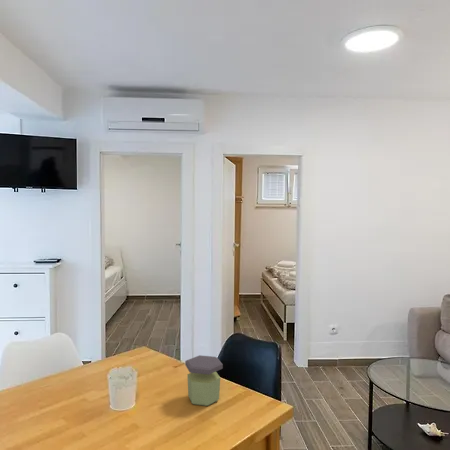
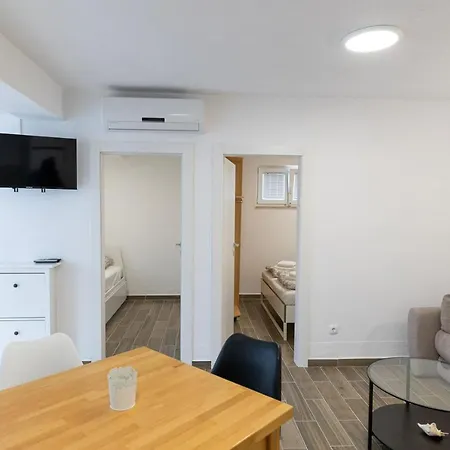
- jar (203, 380)
